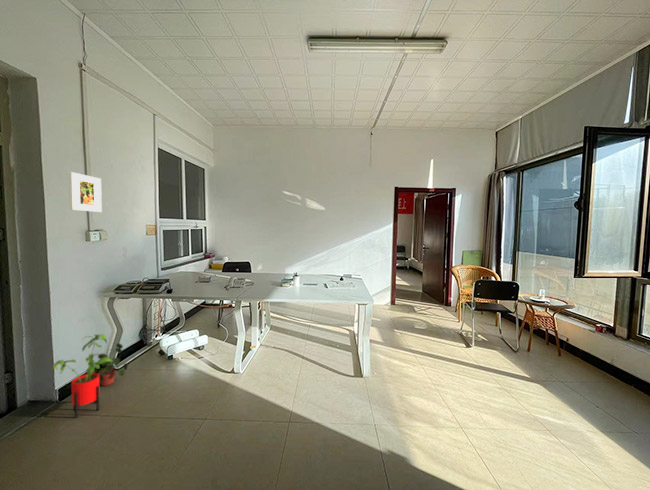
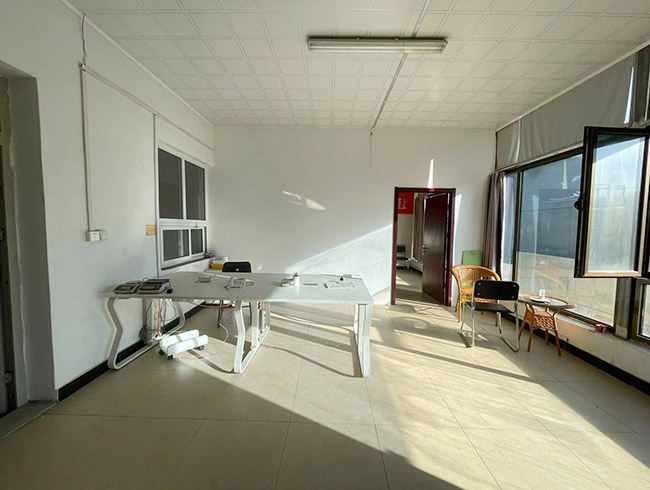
- potted plant (109, 363)
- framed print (86, 193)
- house plant (89, 373)
